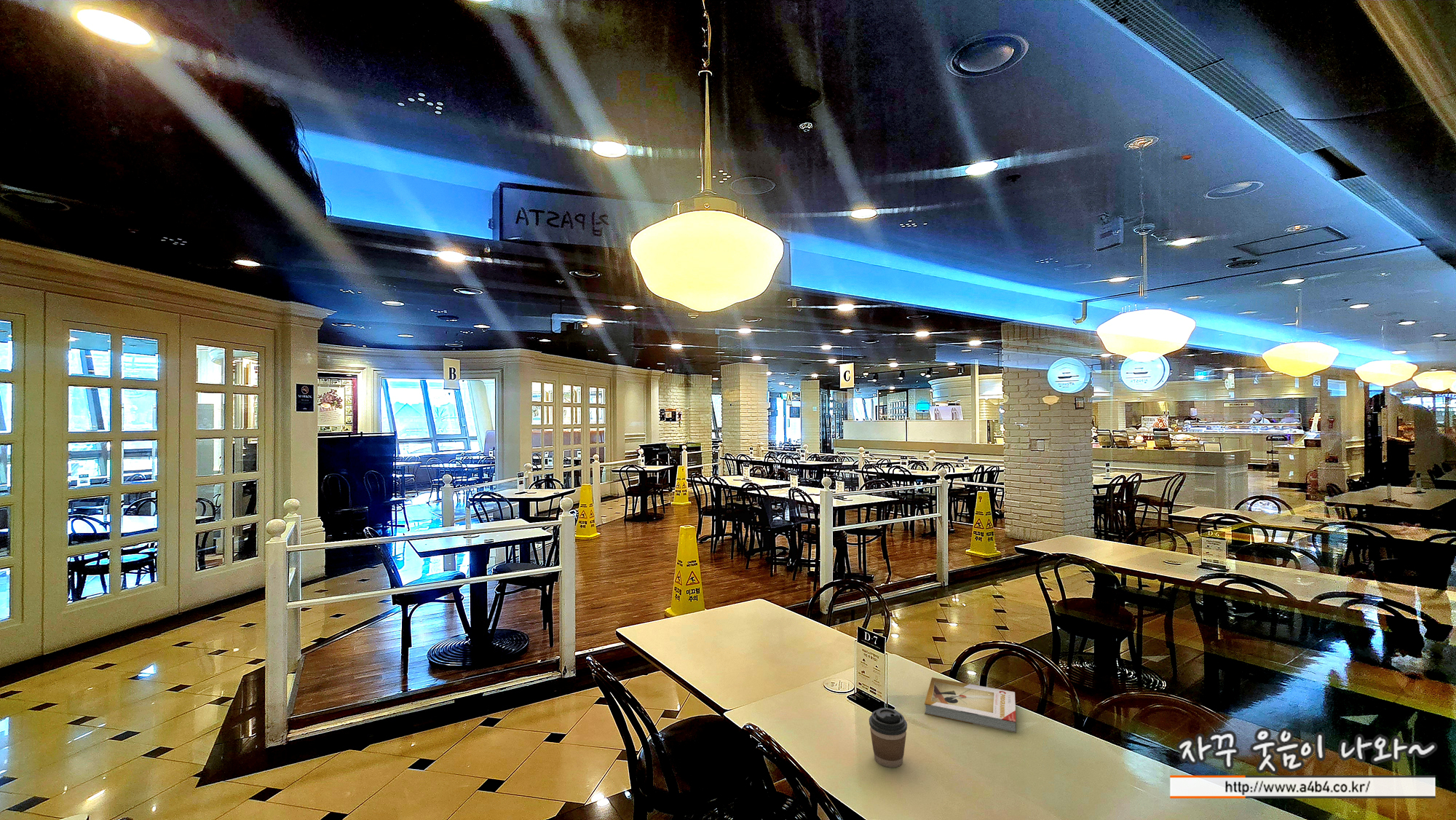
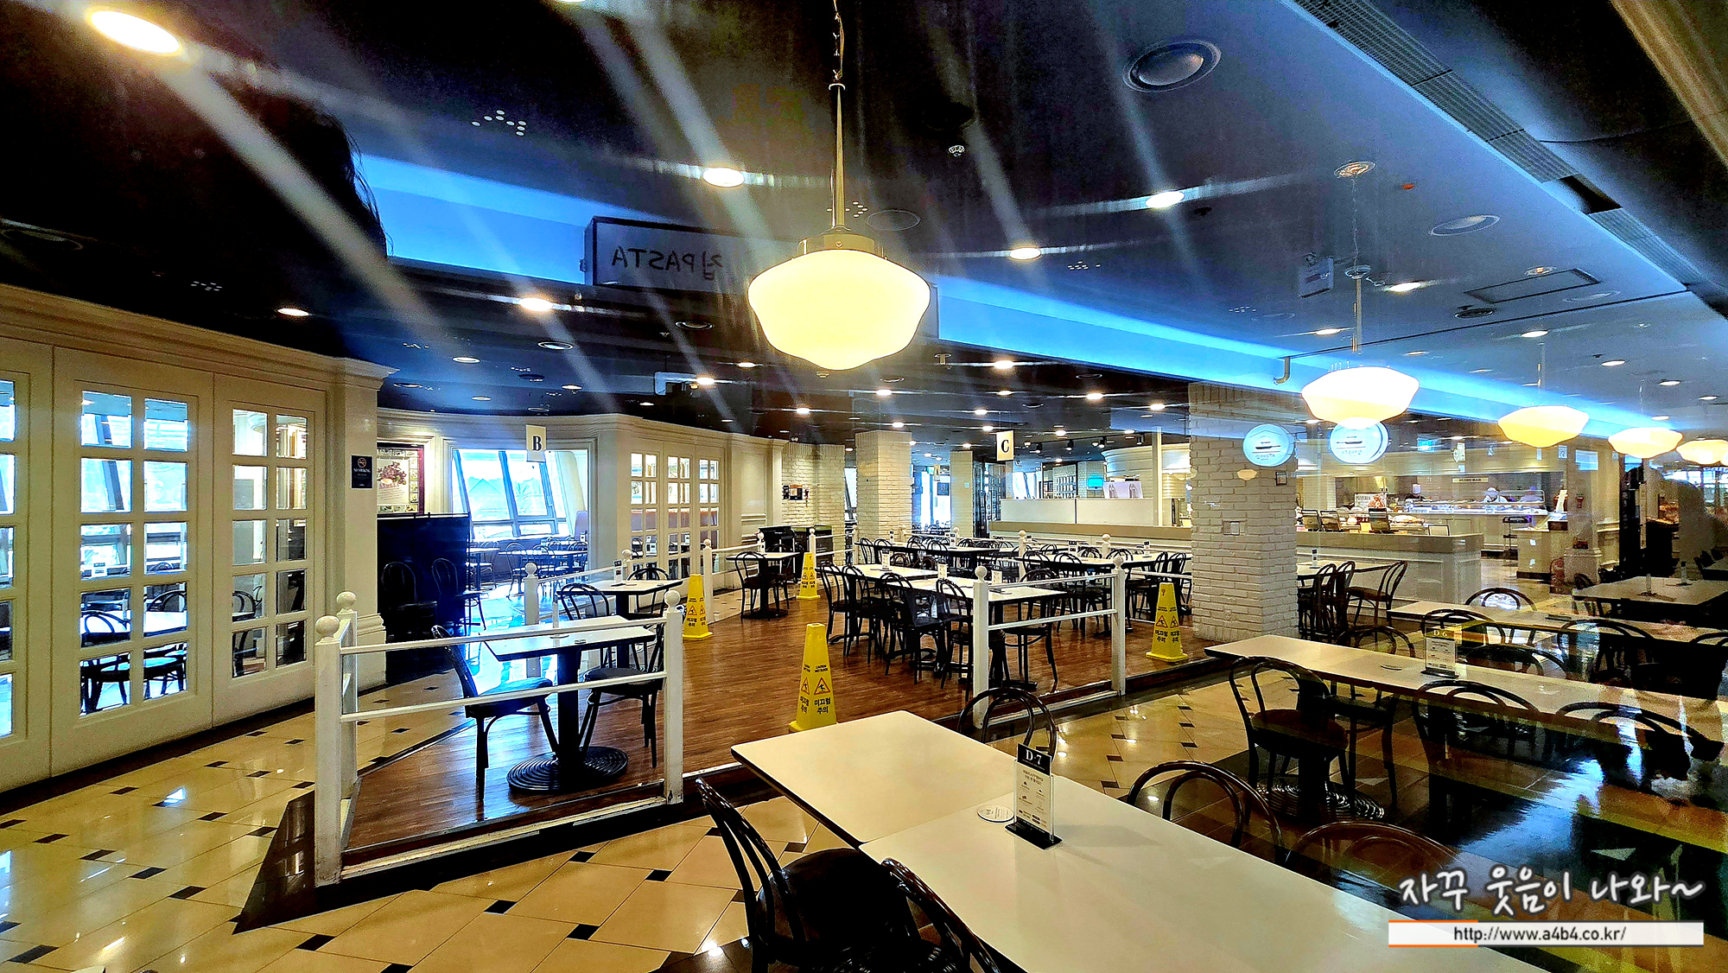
- coffee cup (887, 734)
- book (970, 702)
